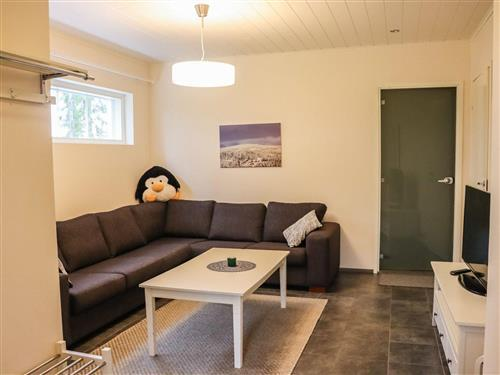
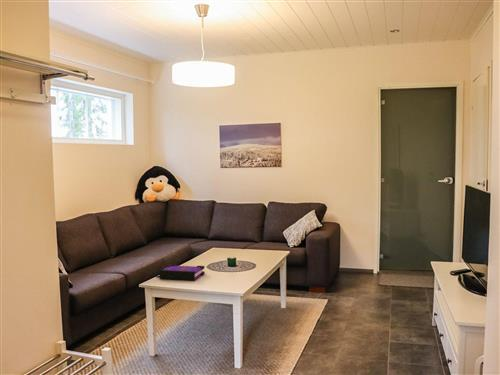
+ board game (179, 272)
